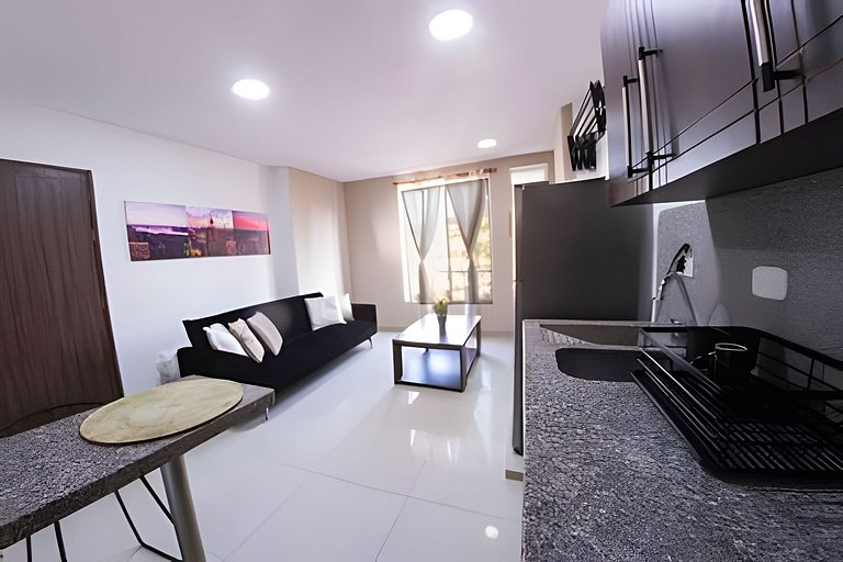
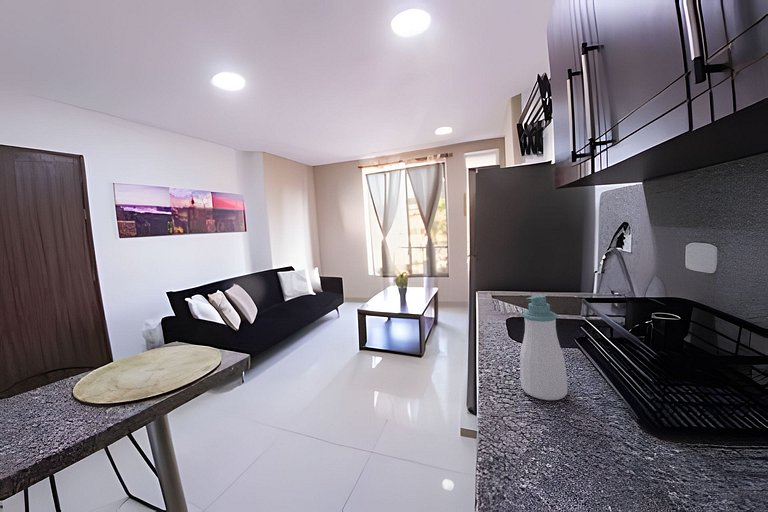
+ soap bottle (540, 343)
